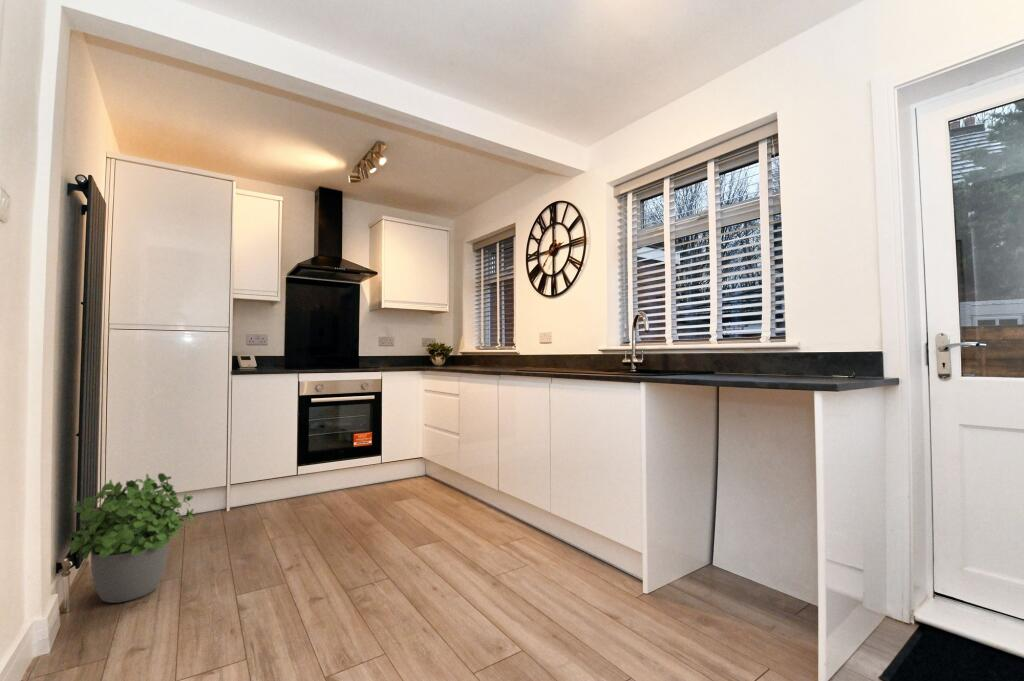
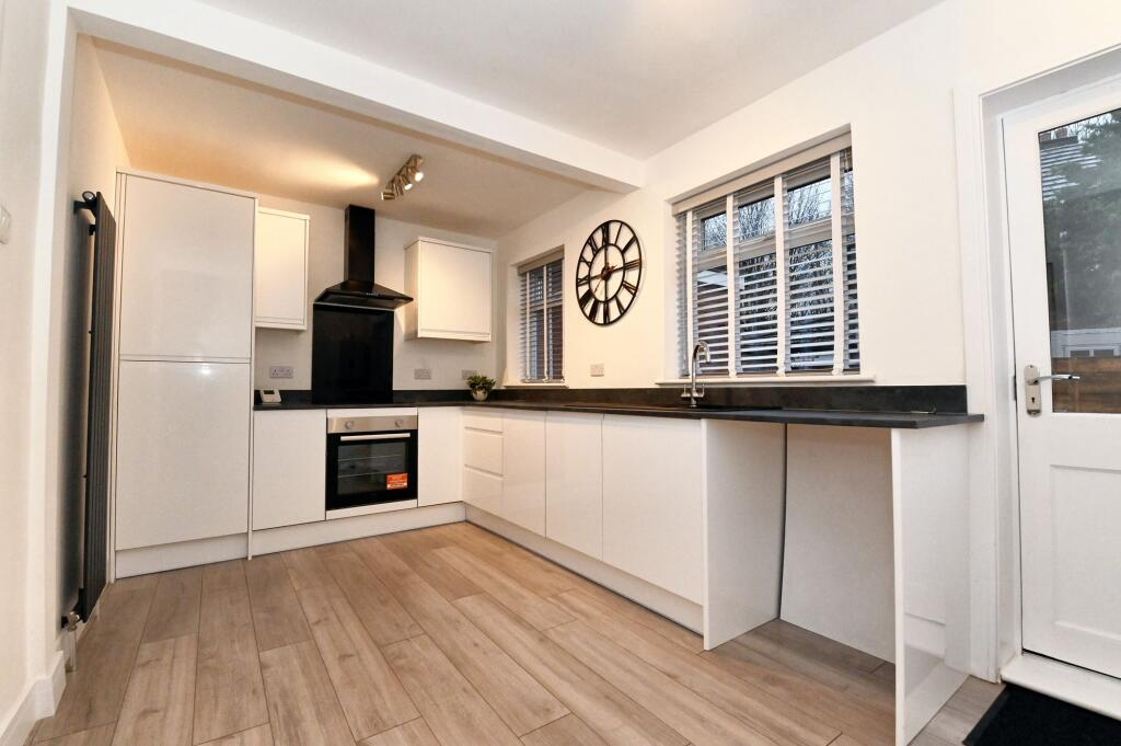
- potted plant (134, 532)
